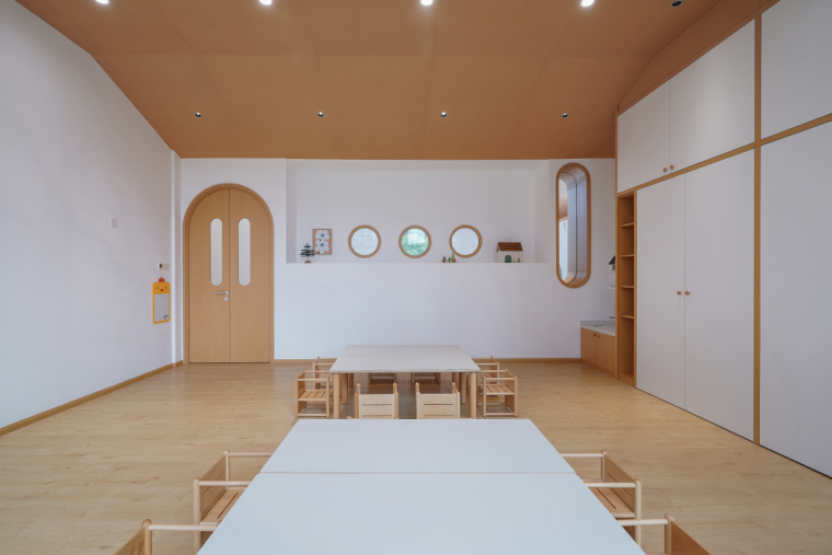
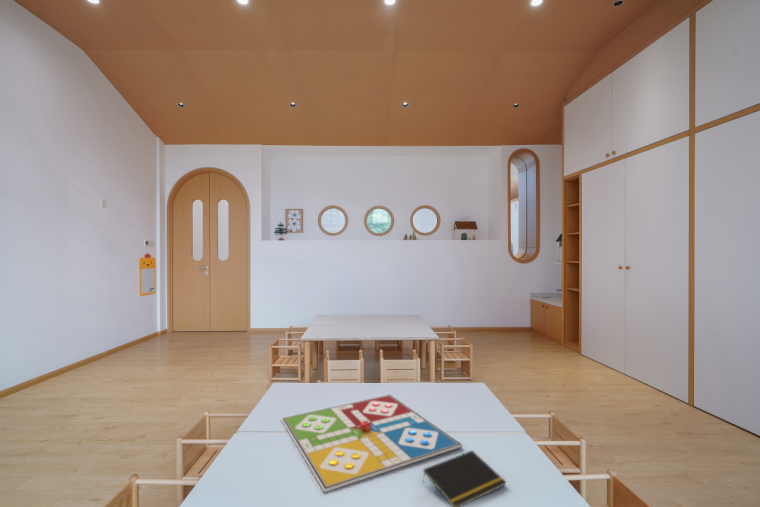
+ gameboard (365, 427)
+ notepad (464, 476)
